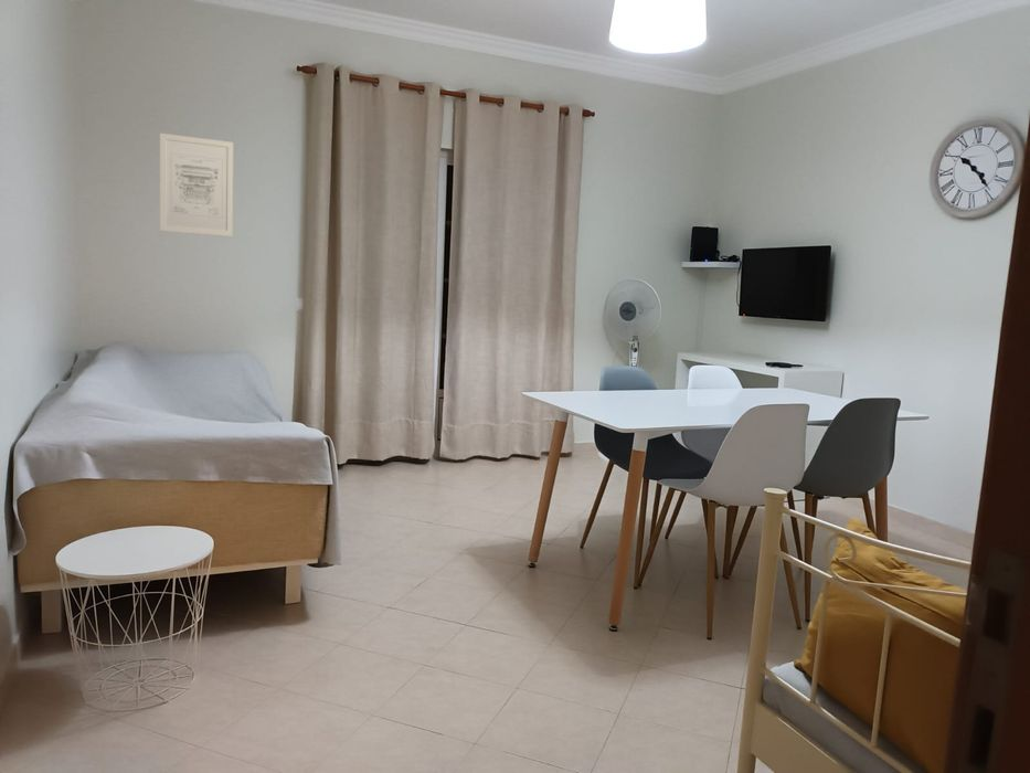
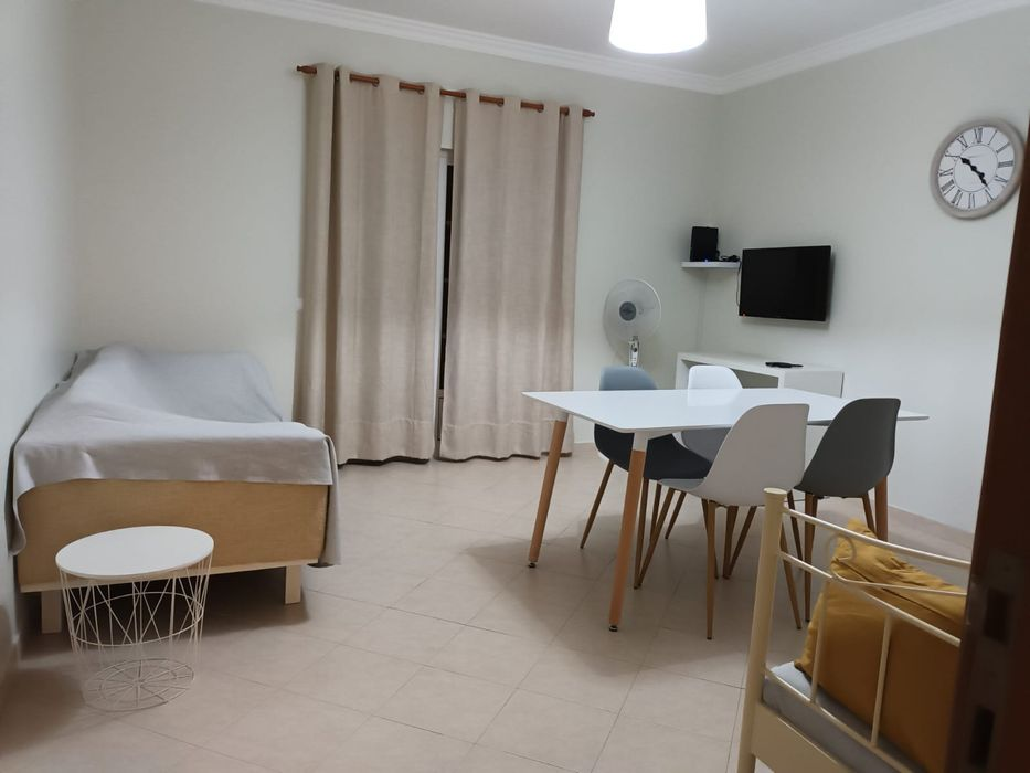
- wall art (197, 186)
